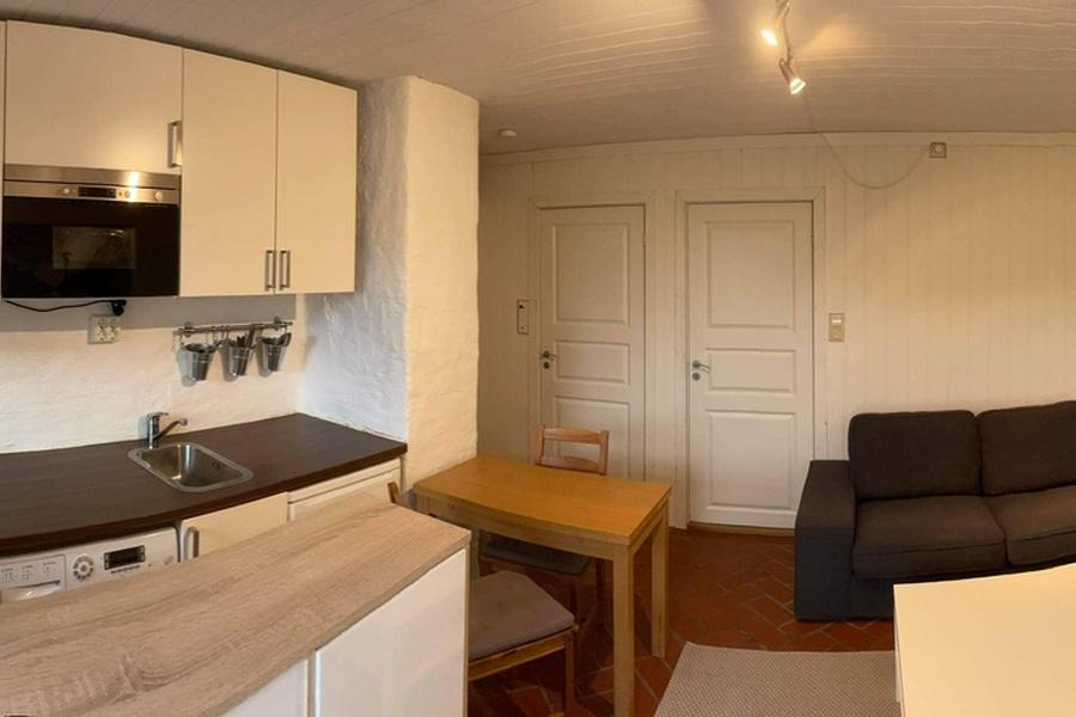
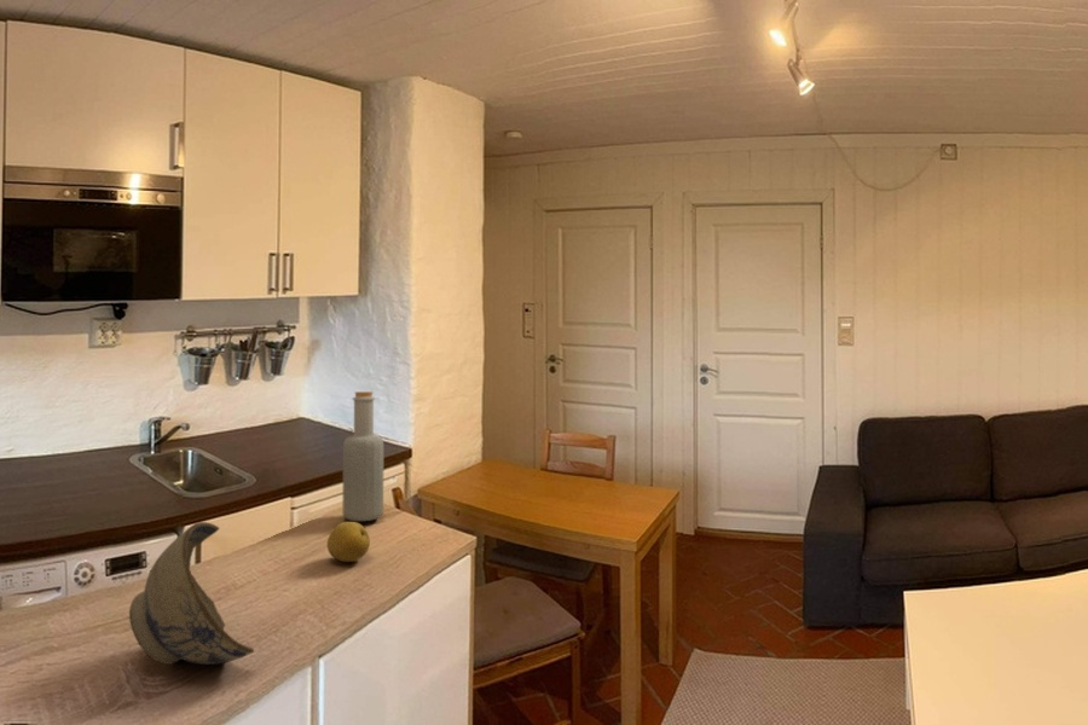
+ fruit (348, 541)
+ bottle (363, 456)
+ bowl (198, 593)
